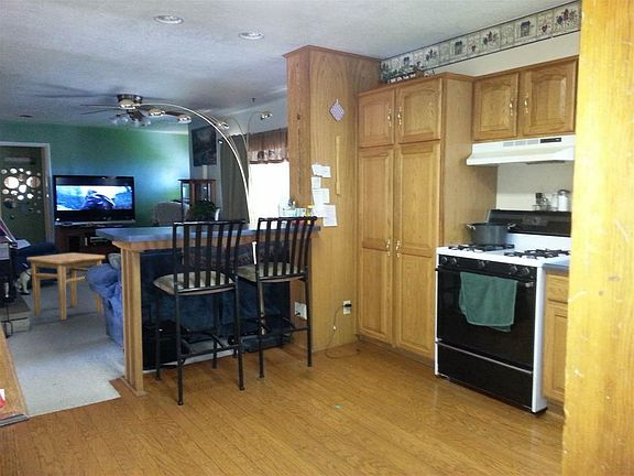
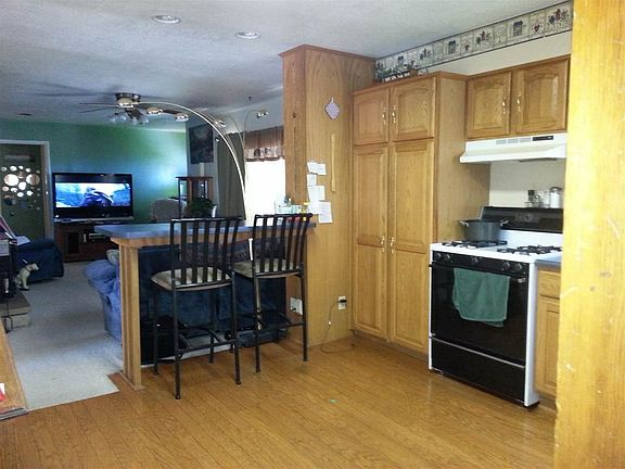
- side table (69, 284)
